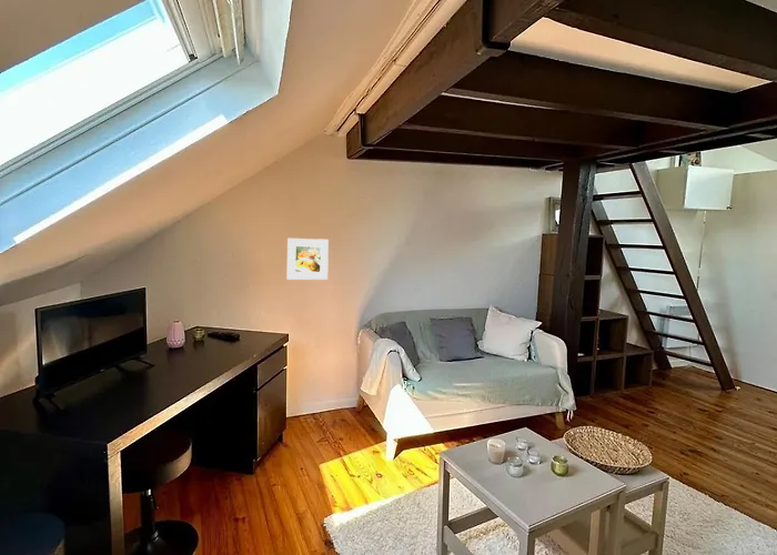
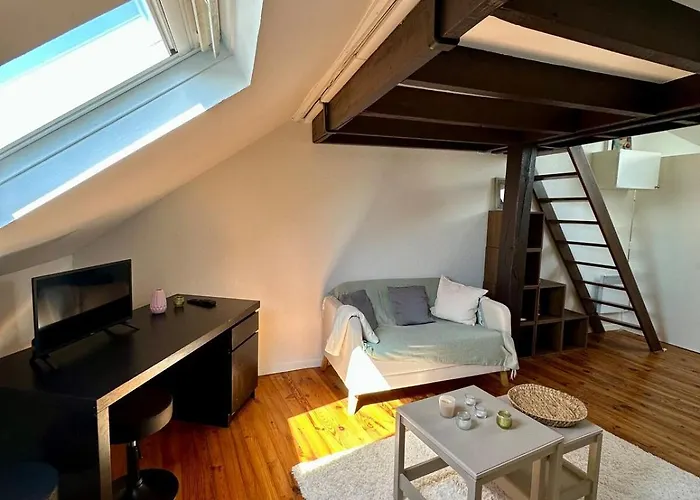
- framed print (307, 259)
